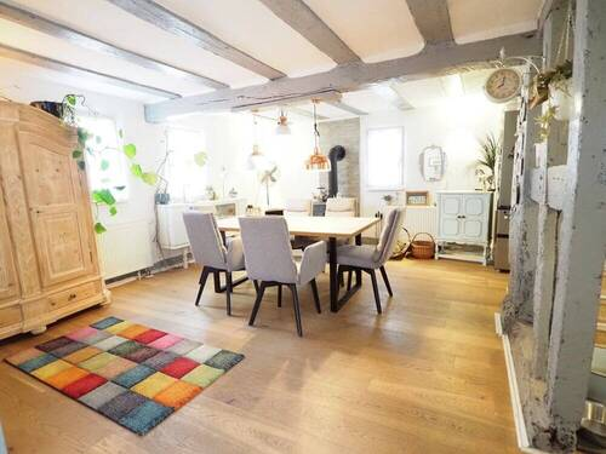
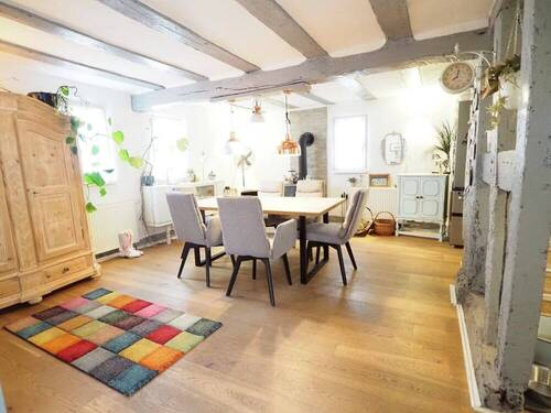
+ boots (130, 242)
